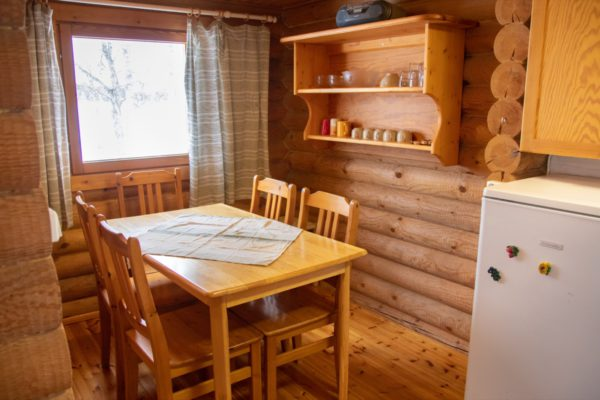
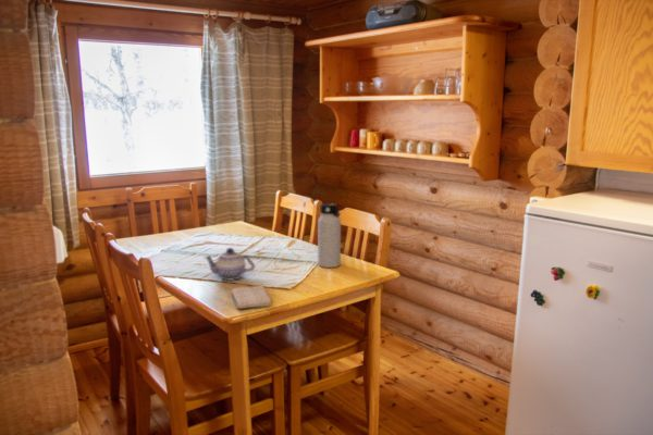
+ water bottle (329, 235)
+ washcloth (250, 296)
+ teapot (230, 262)
